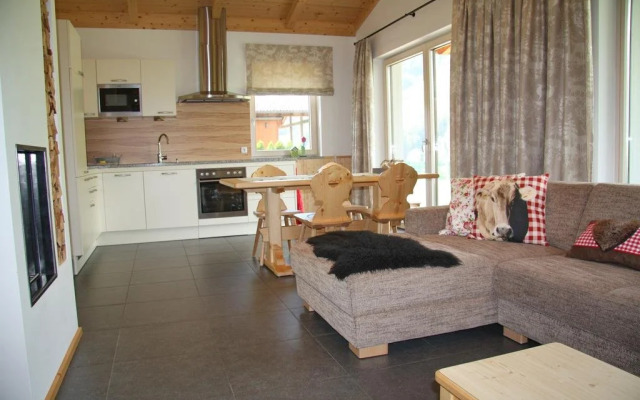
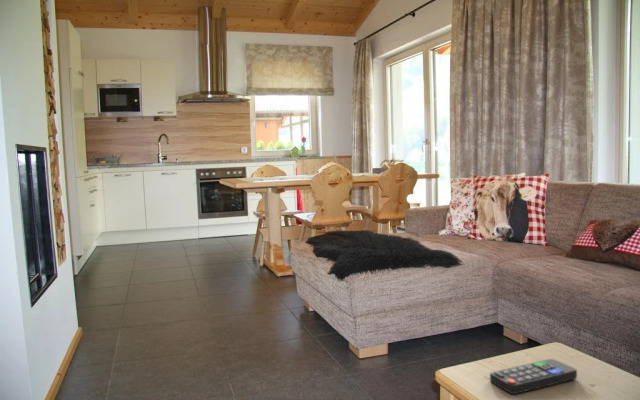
+ remote control (533, 374)
